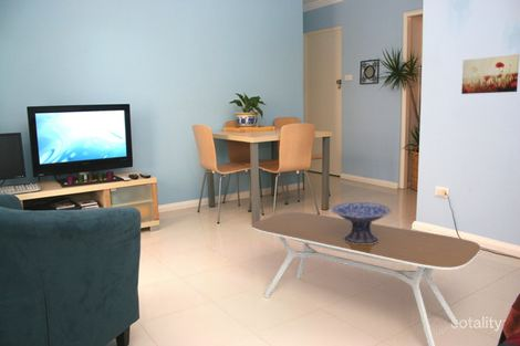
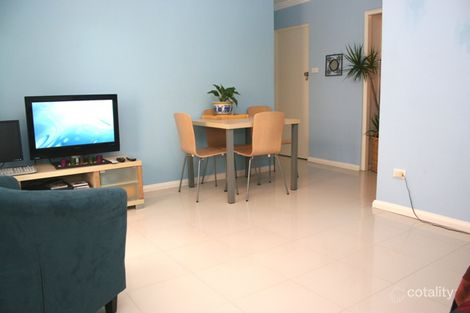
- wall art (488, 75)
- coffee table (353, 265)
- decorative bowl (361, 223)
